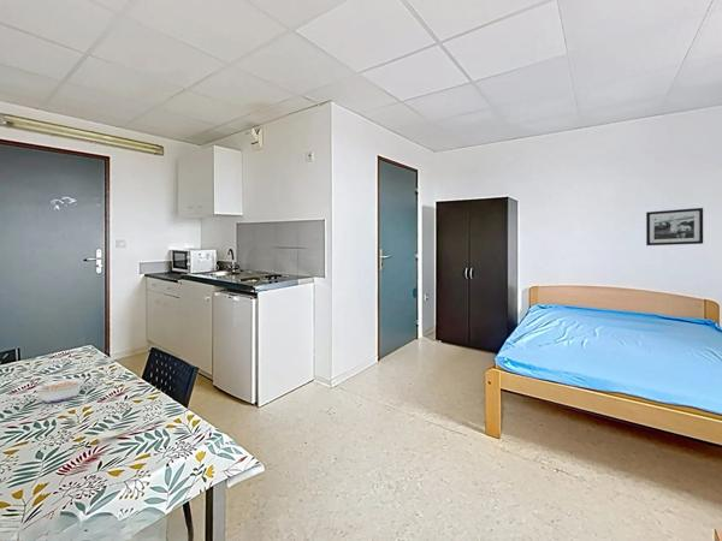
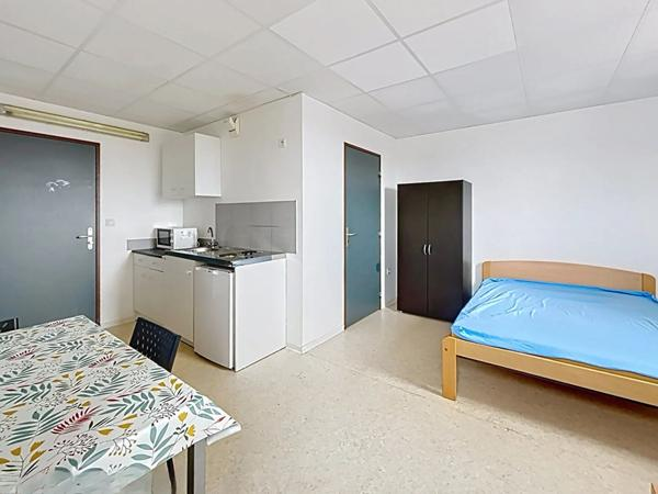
- picture frame (673, 227)
- legume (58, 390)
- stirrer (138, 426)
